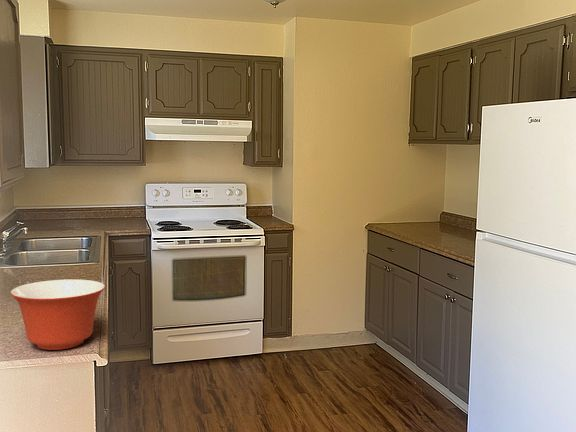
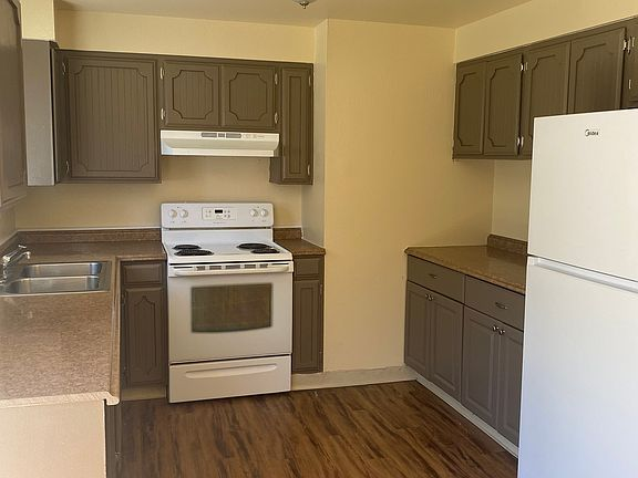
- mixing bowl (59, 315)
